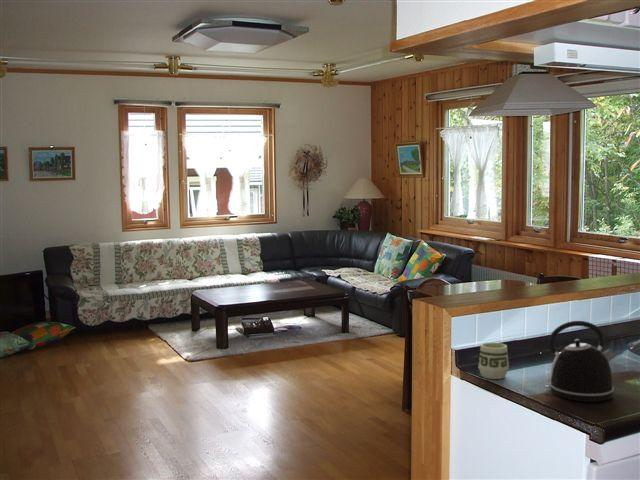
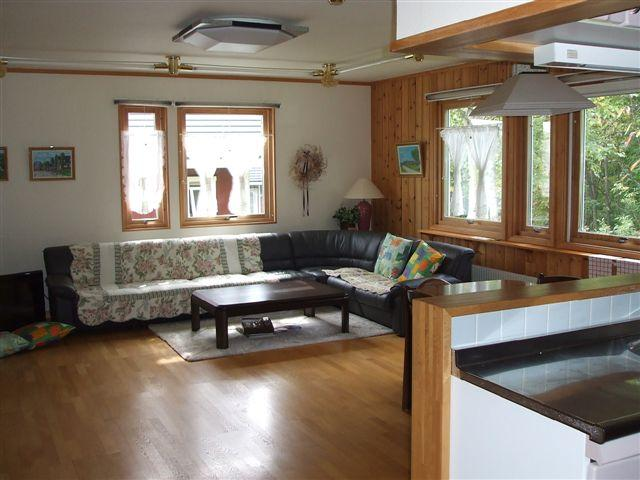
- kettle (581, 356)
- cup (493, 360)
